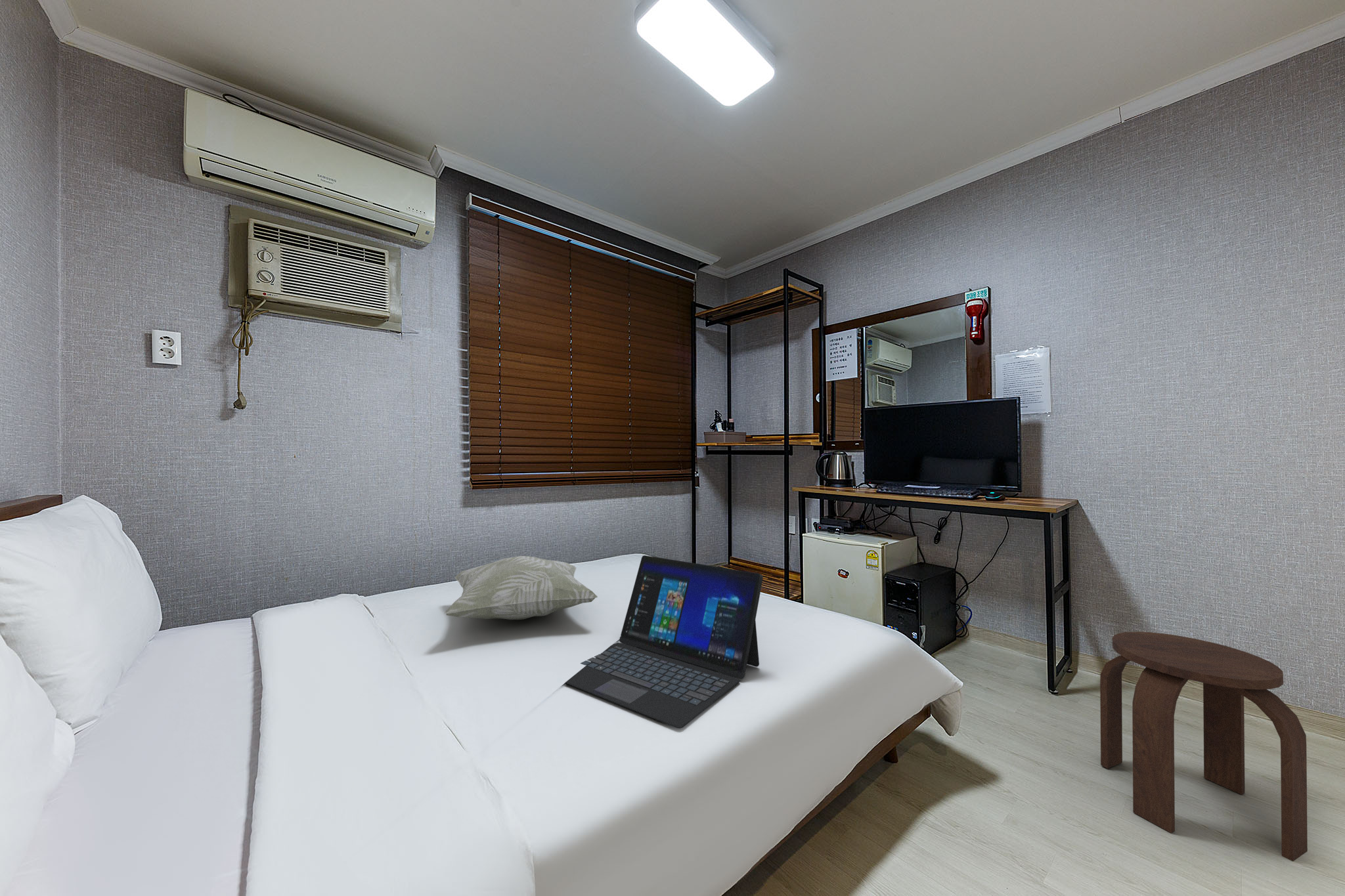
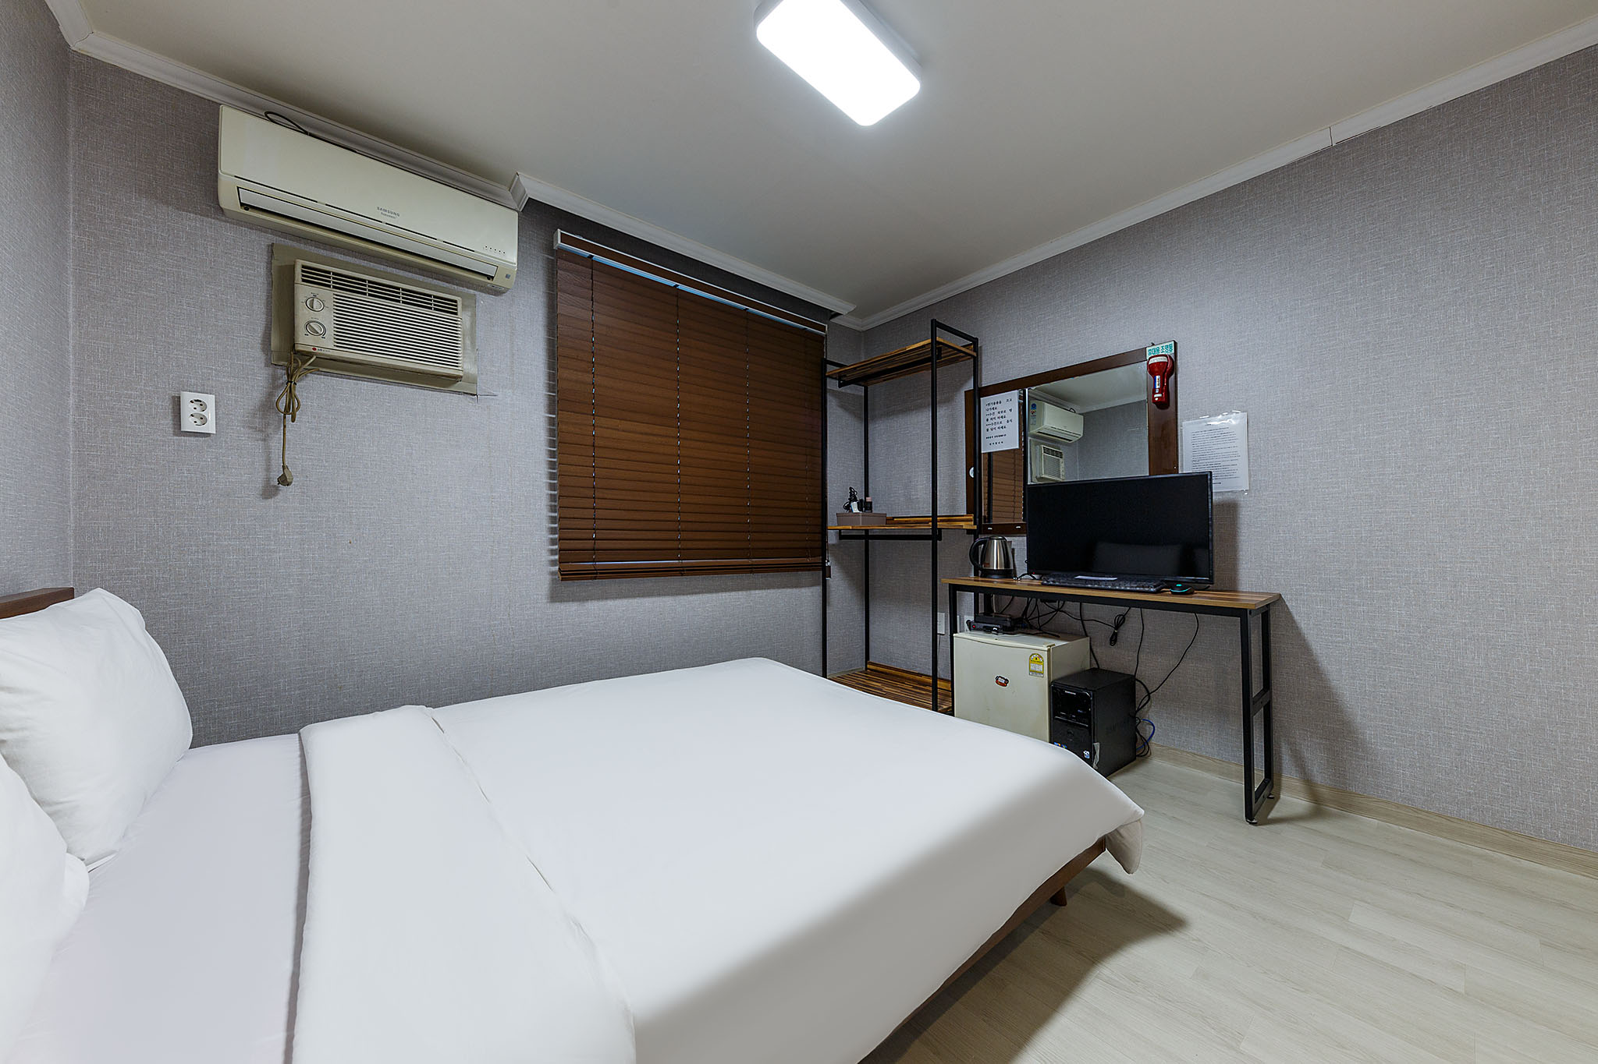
- laptop (659, 624)
- decorative pillow (521, 586)
- stool (1204, 728)
